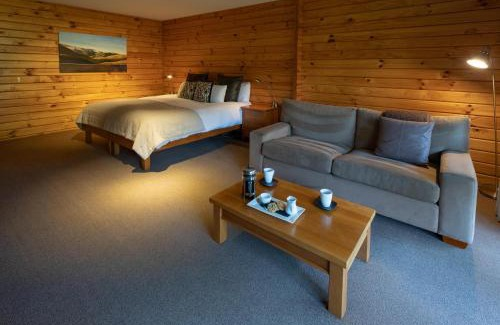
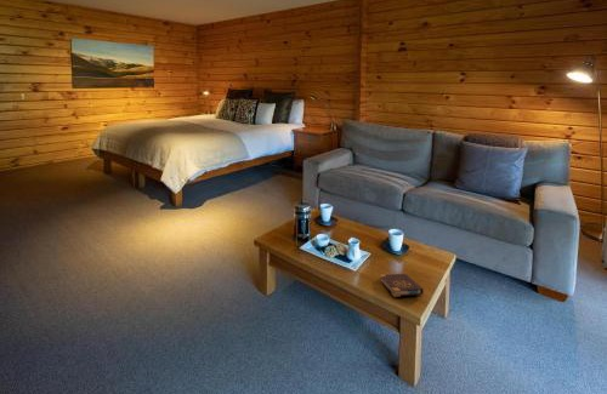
+ book (399, 284)
